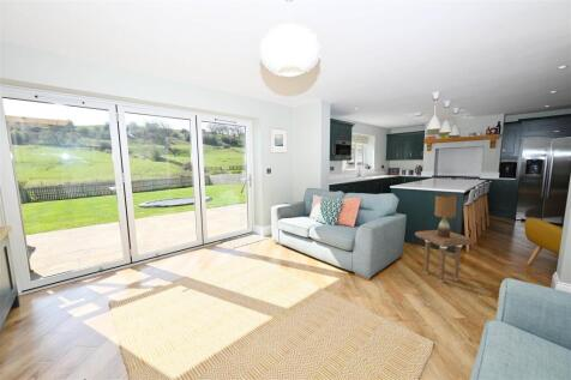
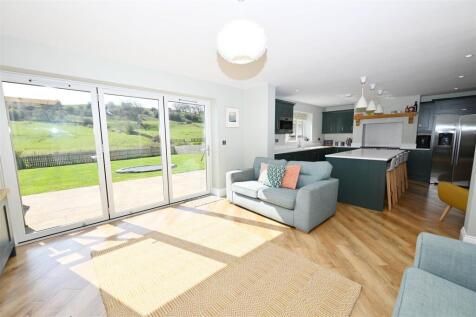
- table lamp (444, 216)
- side table (441, 255)
